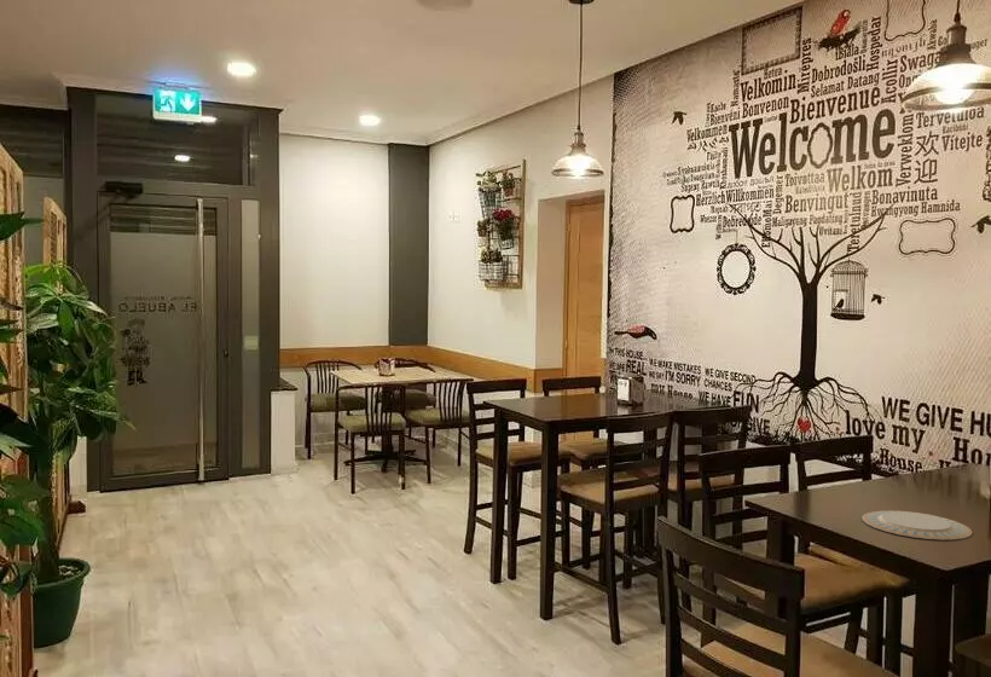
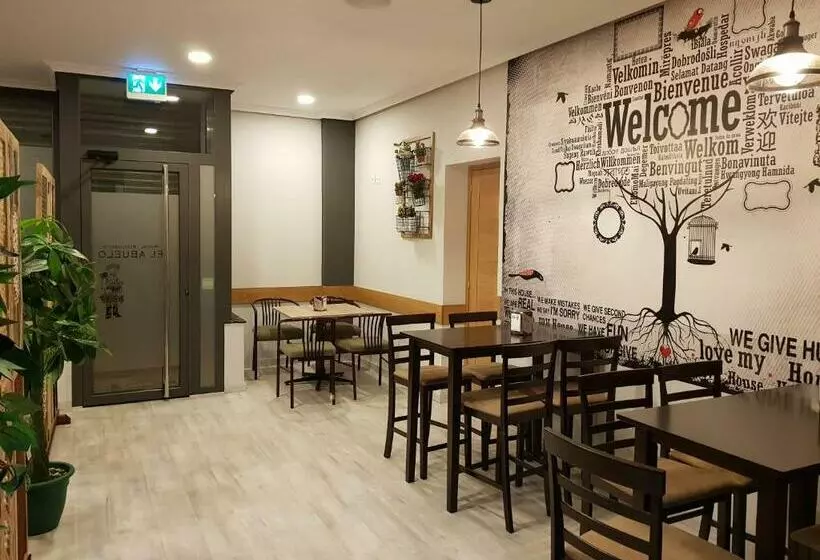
- chinaware (915, 522)
